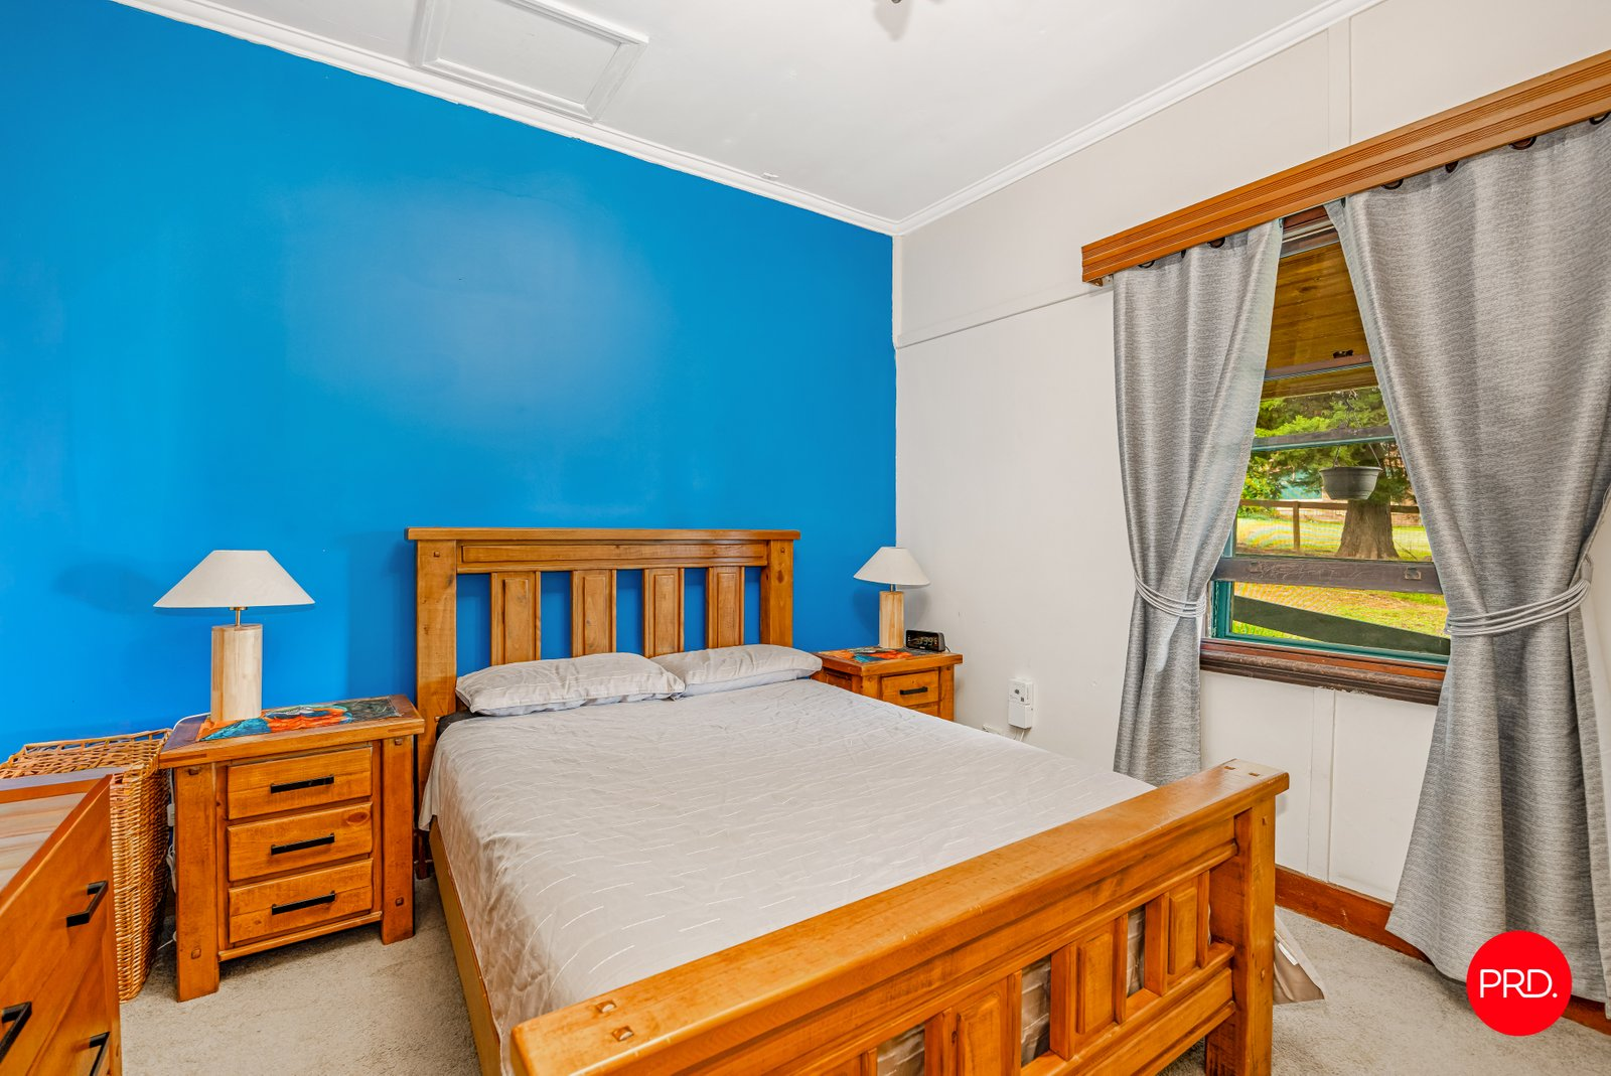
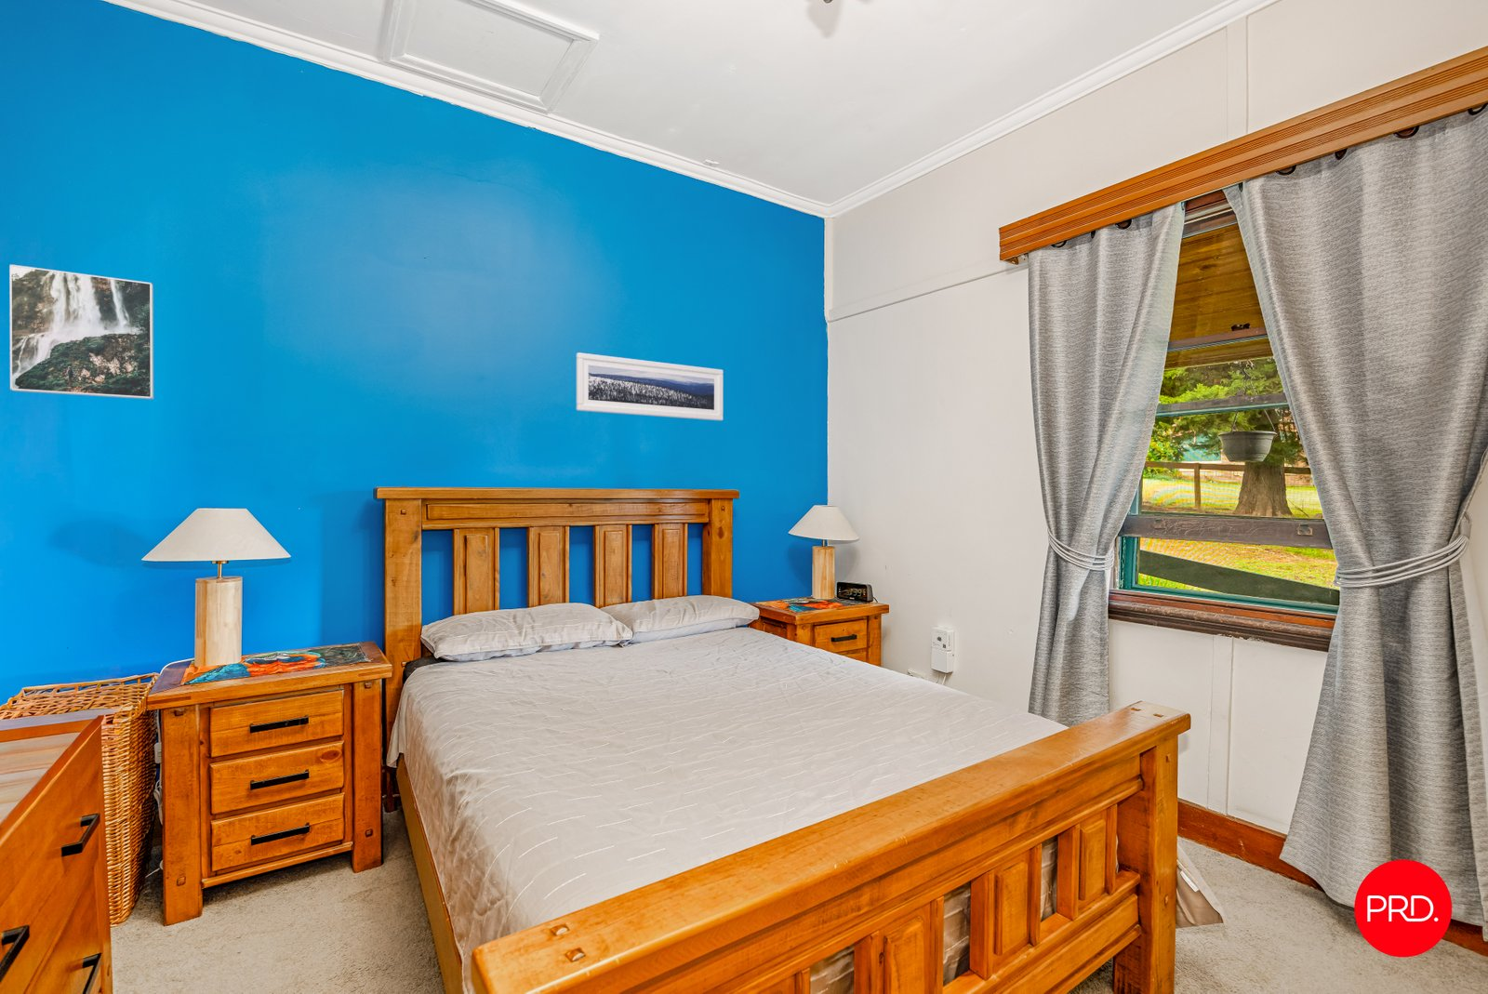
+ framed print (654, 388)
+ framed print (84, 335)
